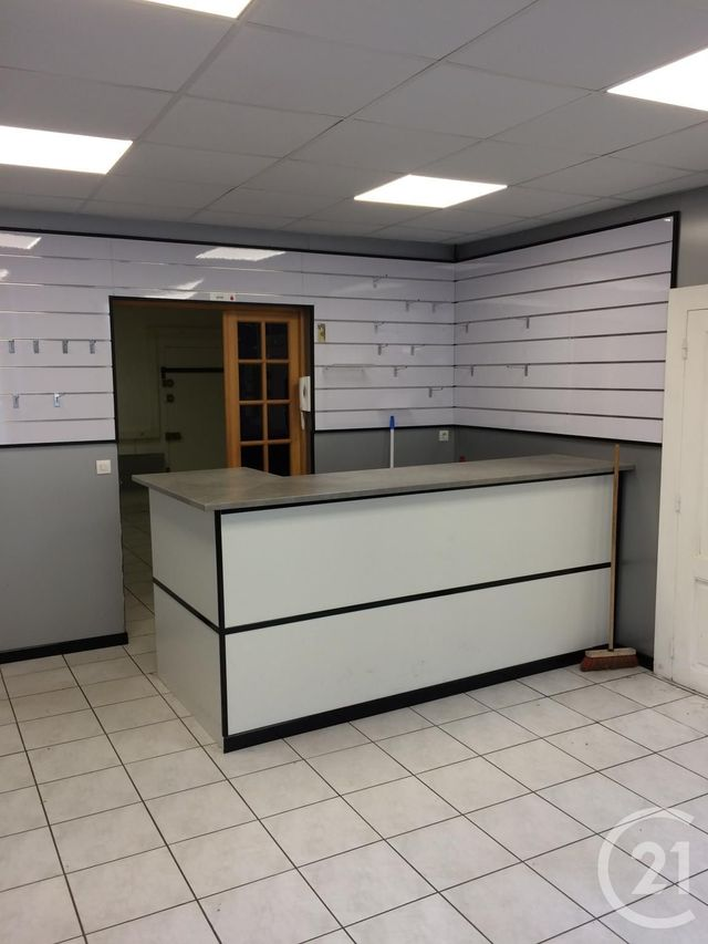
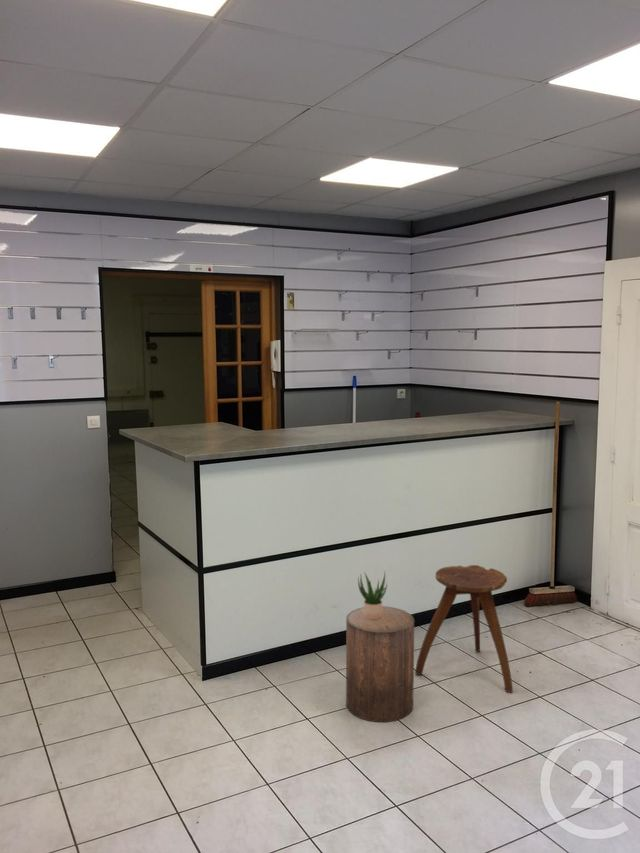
+ stool (379, 661)
+ stool (474, 628)
+ potted plant (371, 592)
